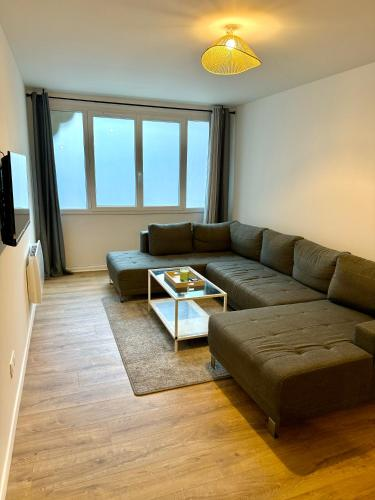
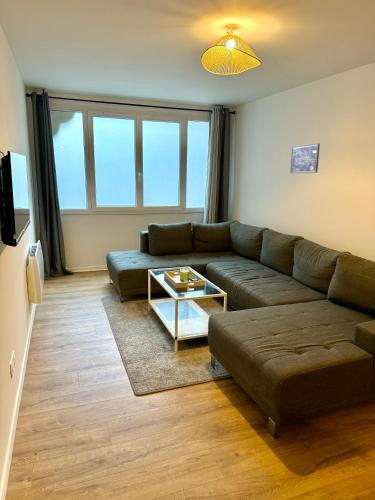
+ wall art (304, 159)
